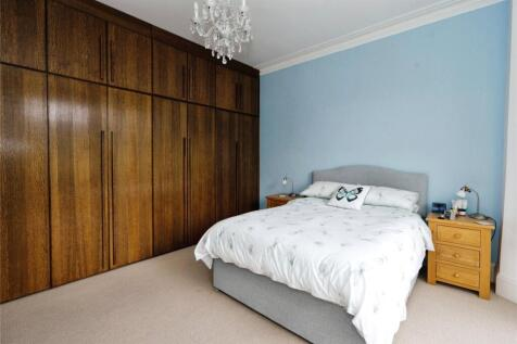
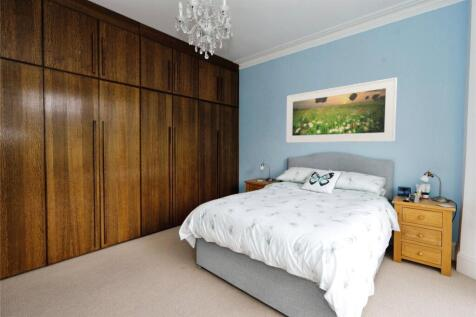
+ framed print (332, 115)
